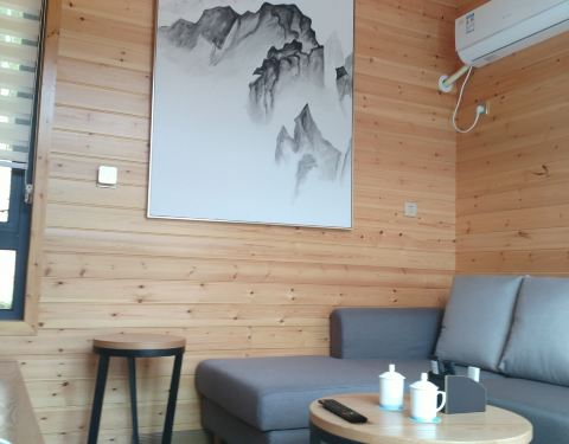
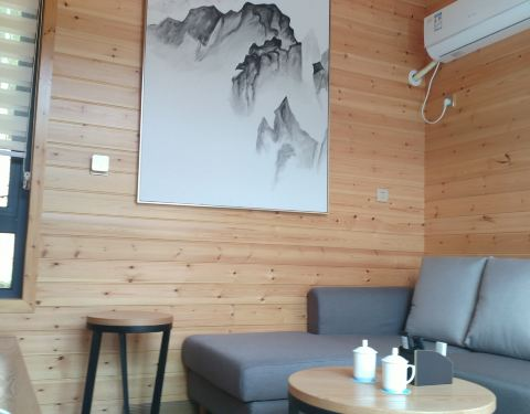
- remote control (340, 410)
